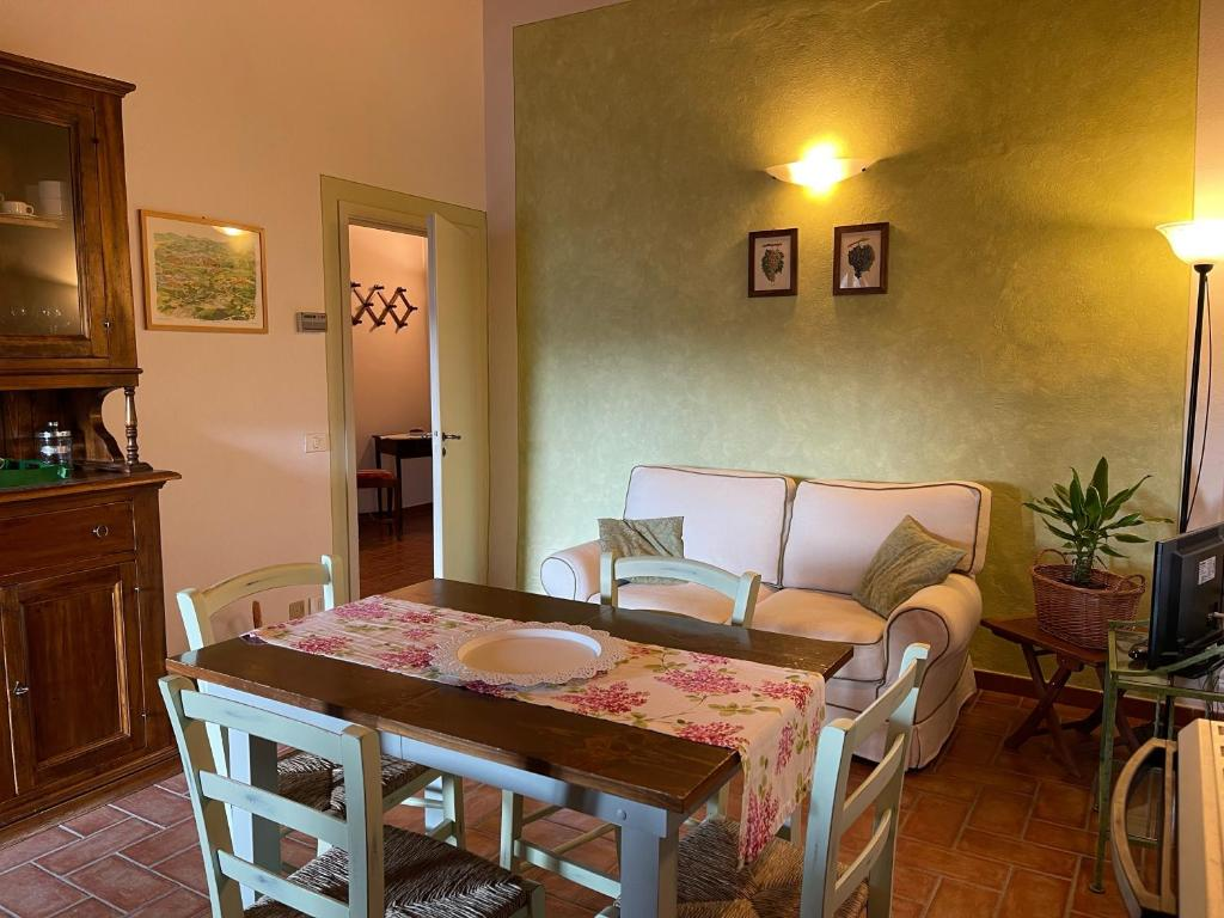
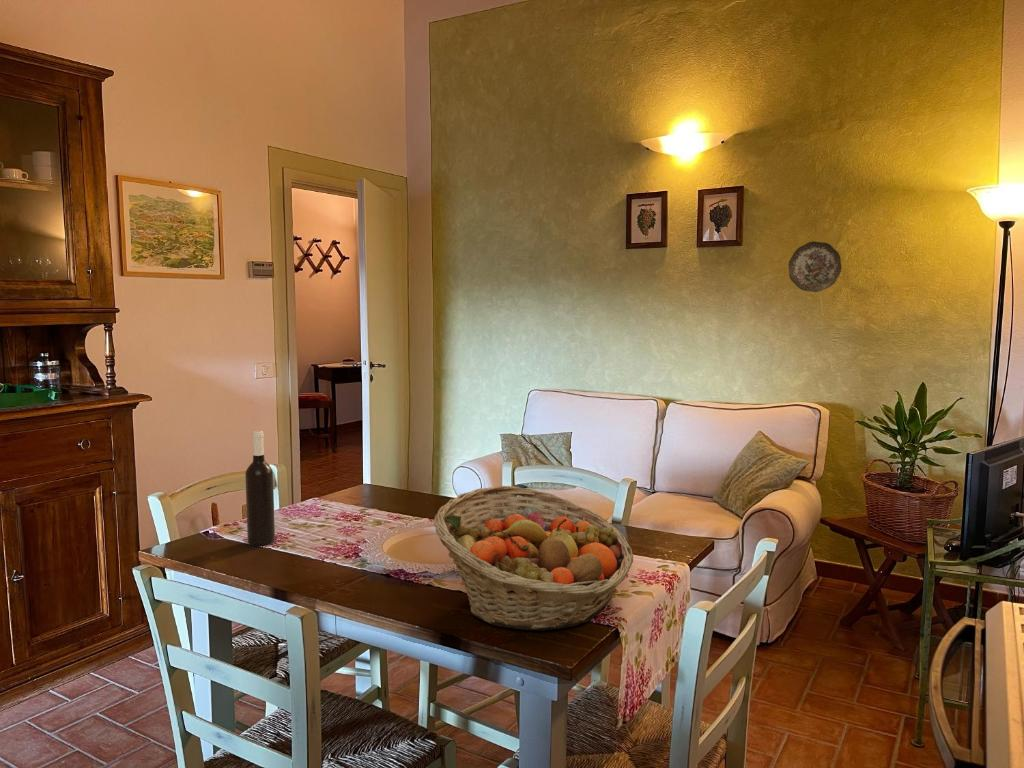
+ wine bottle (259, 487)
+ decorative plate (814, 266)
+ fruit basket (535, 551)
